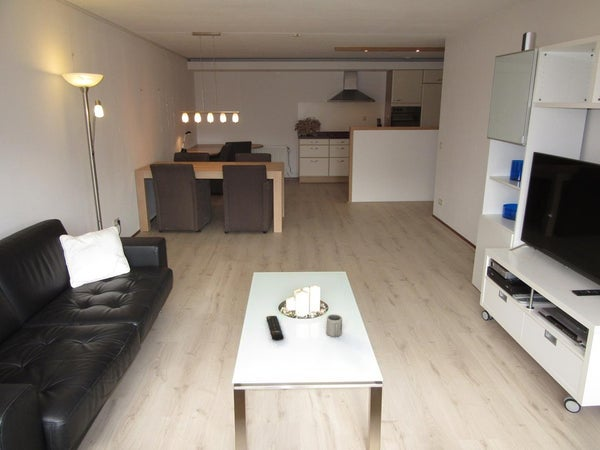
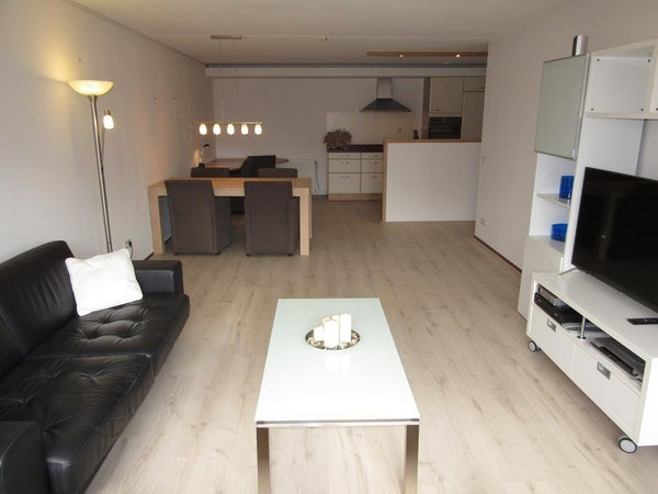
- remote control (274, 327)
- cup (334, 326)
